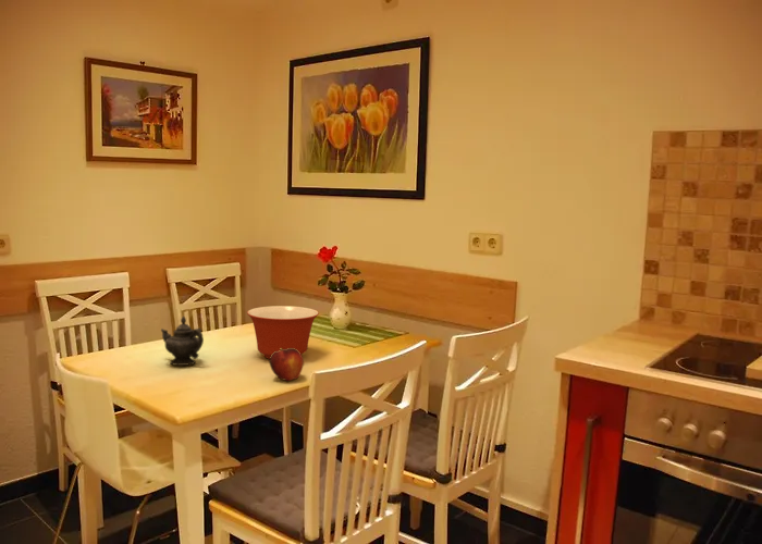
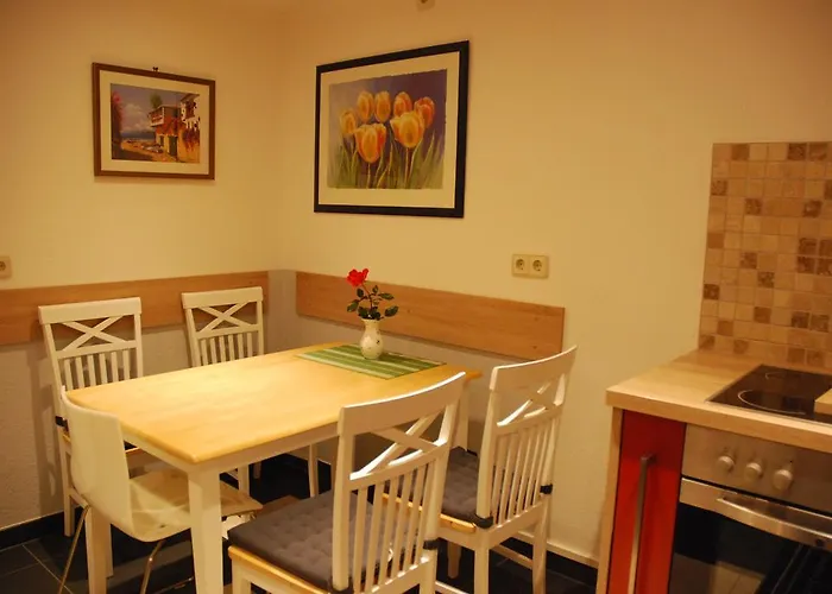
- teapot (181, 339)
- mixing bowl (282, 334)
- fruit (286, 362)
